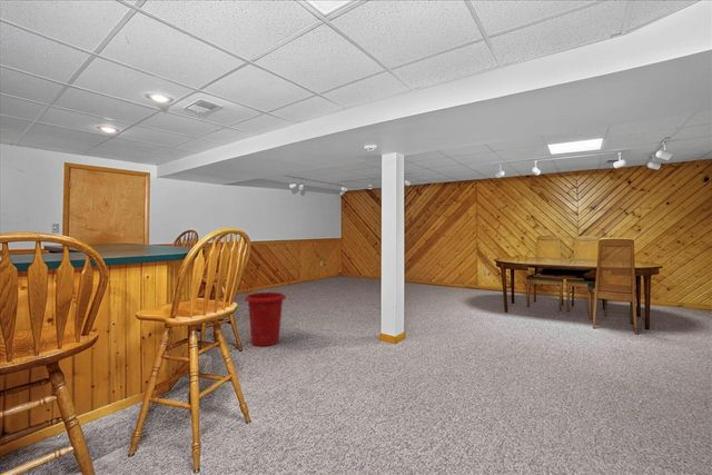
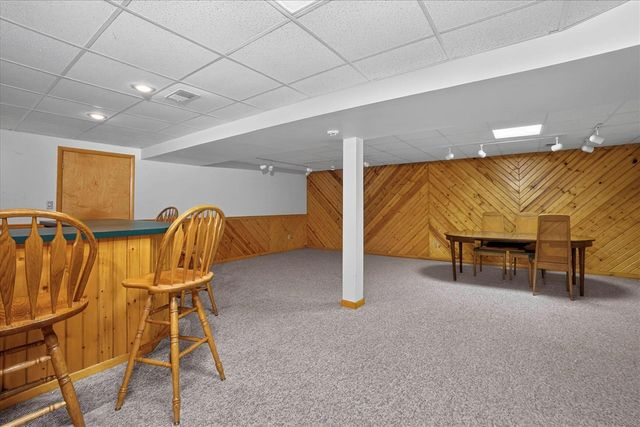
- waste bin (265, 318)
